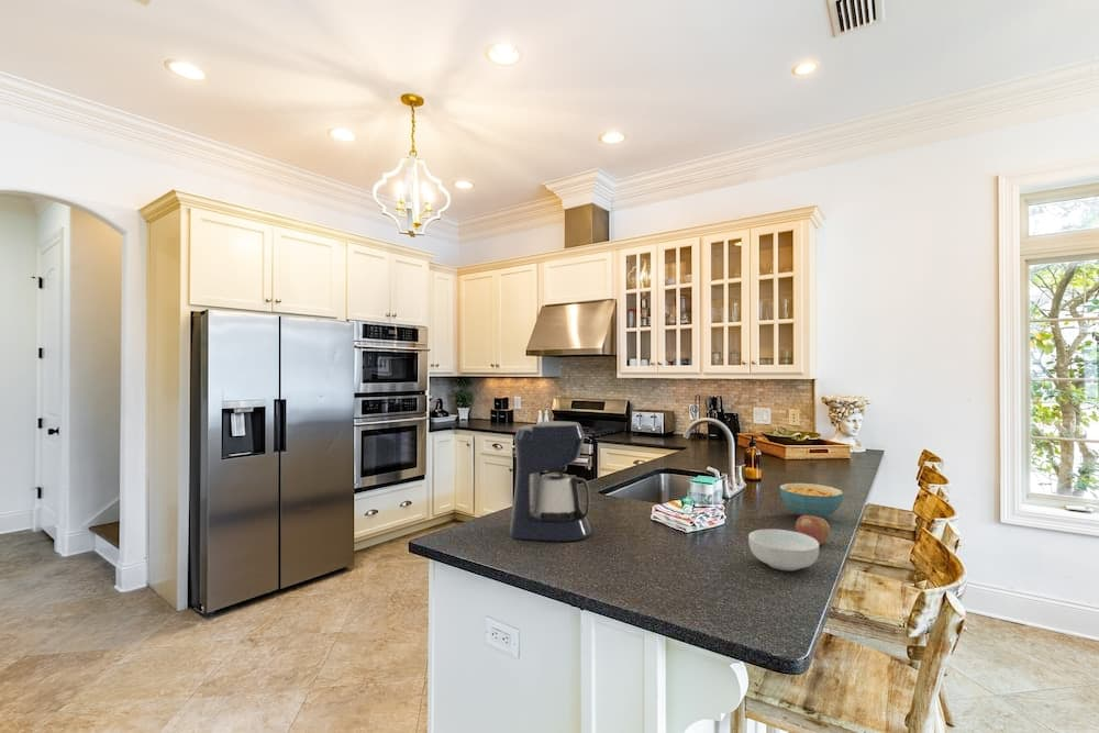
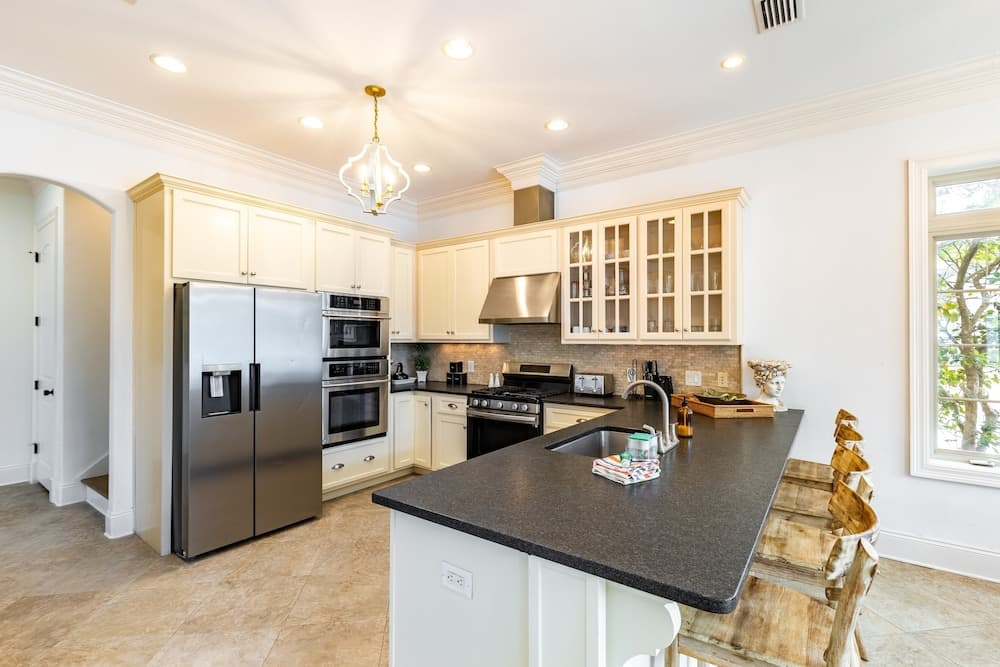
- apple (812, 529)
- cereal bowl (782, 552)
- coffee maker (548, 476)
- cereal bowl (810, 503)
